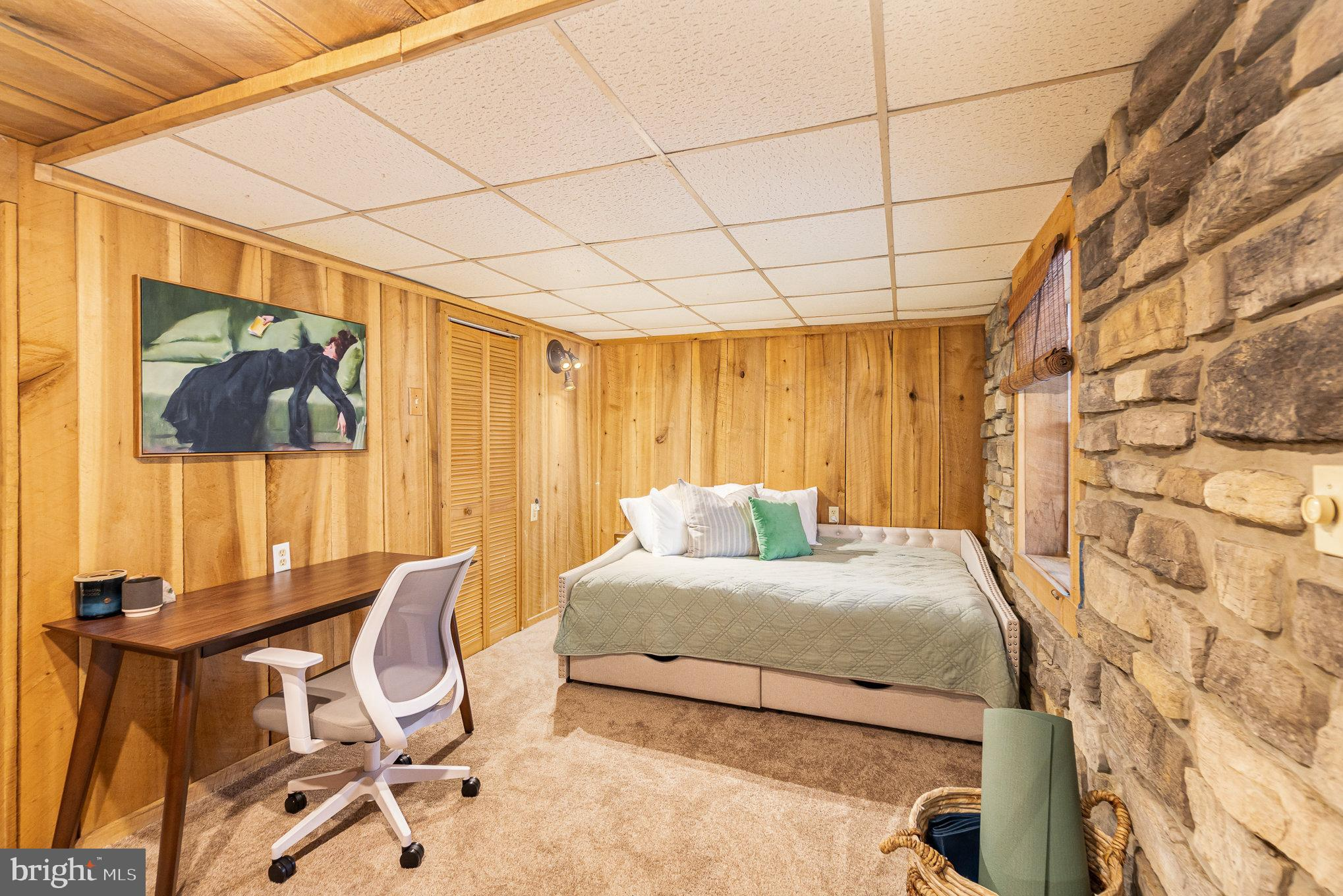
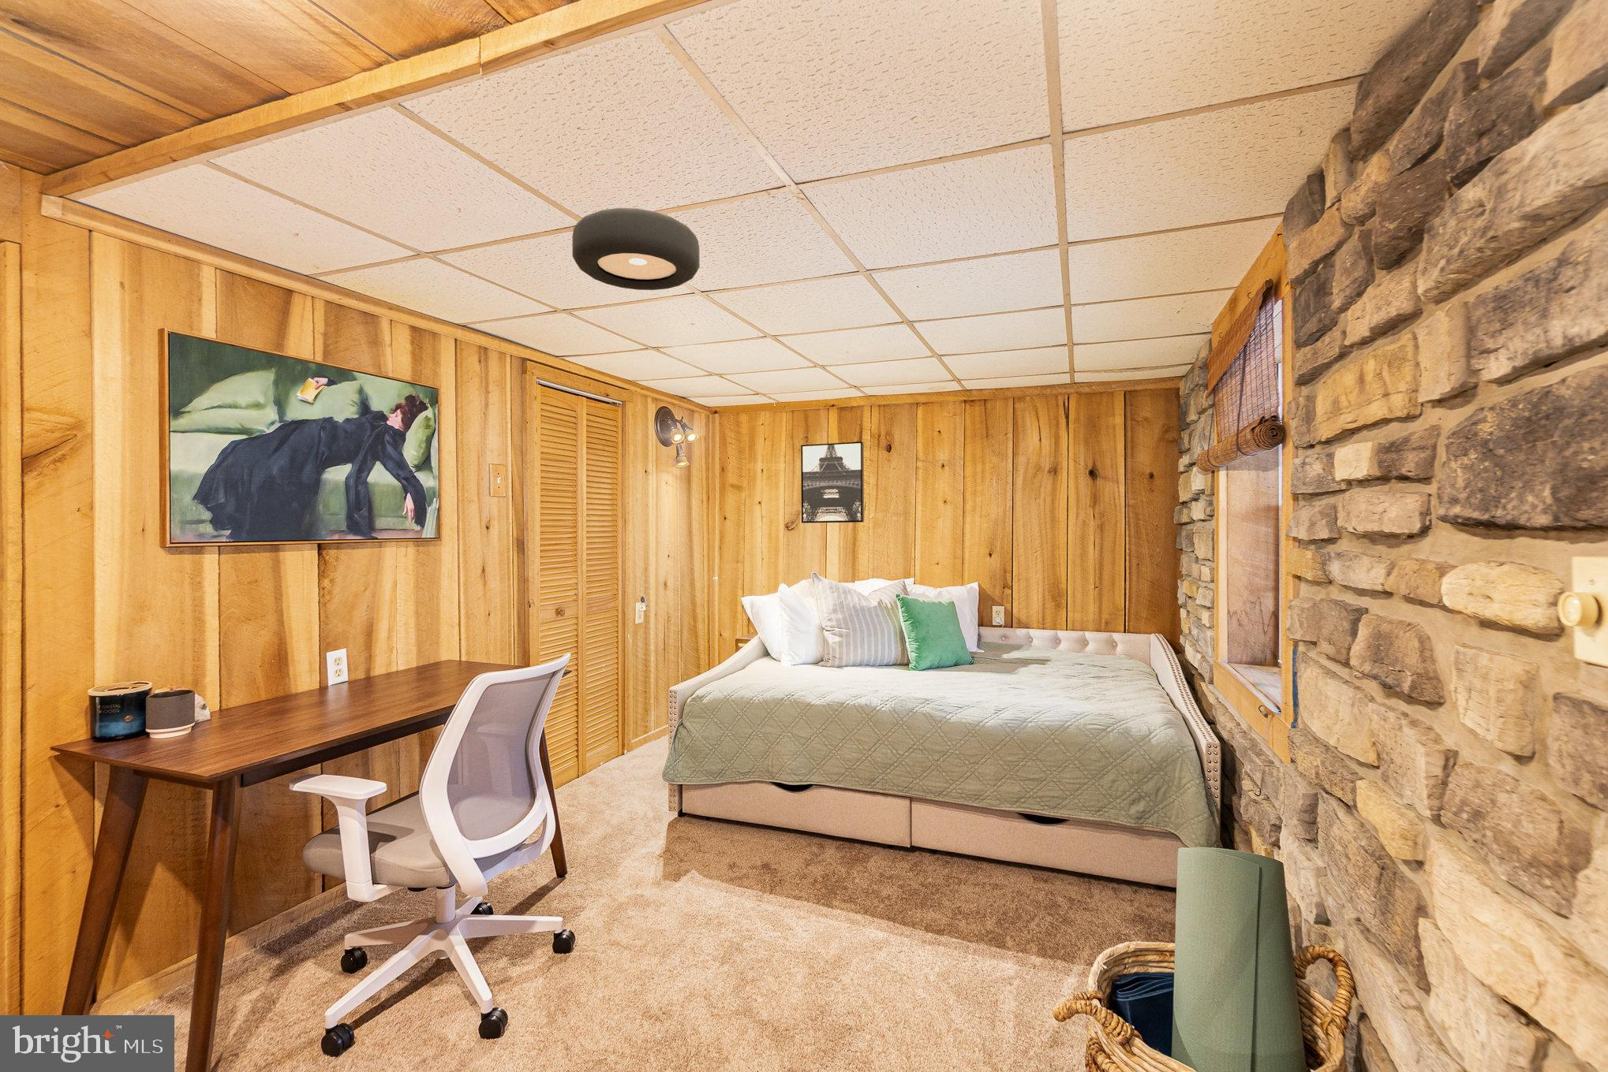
+ ceiling light (637, 251)
+ wall art (832, 482)
